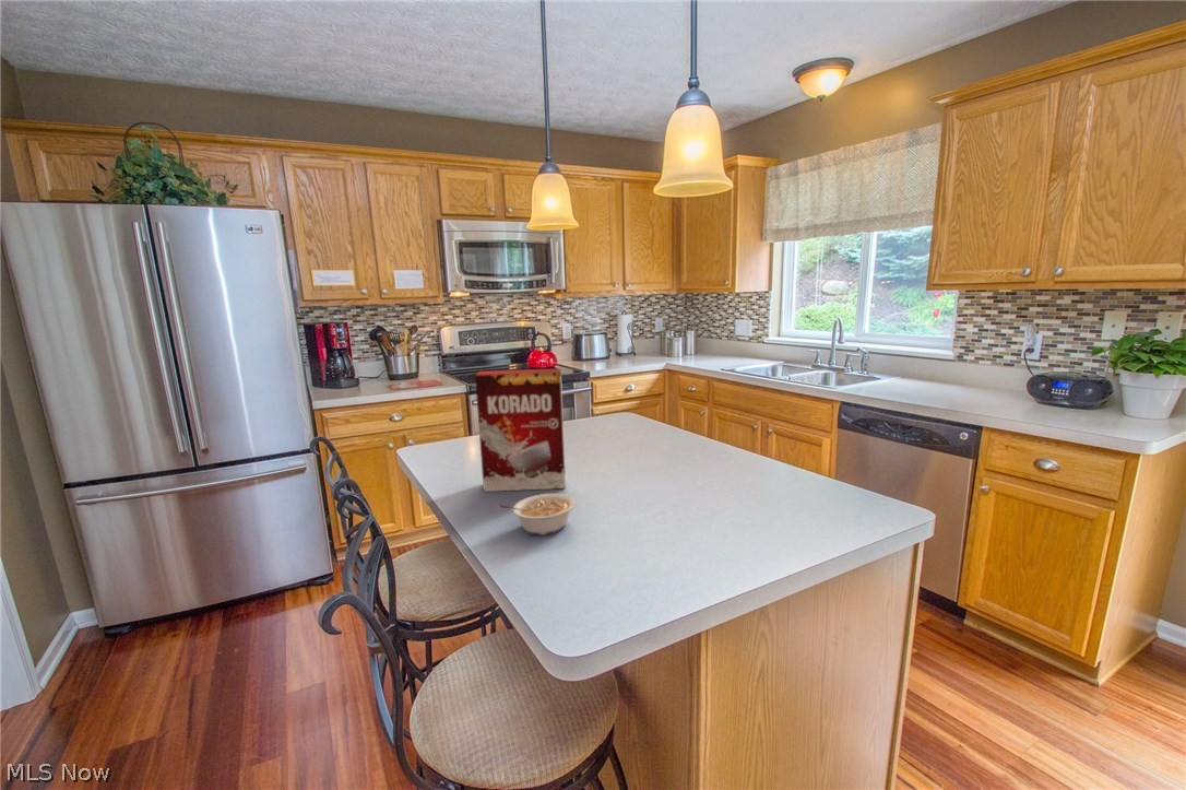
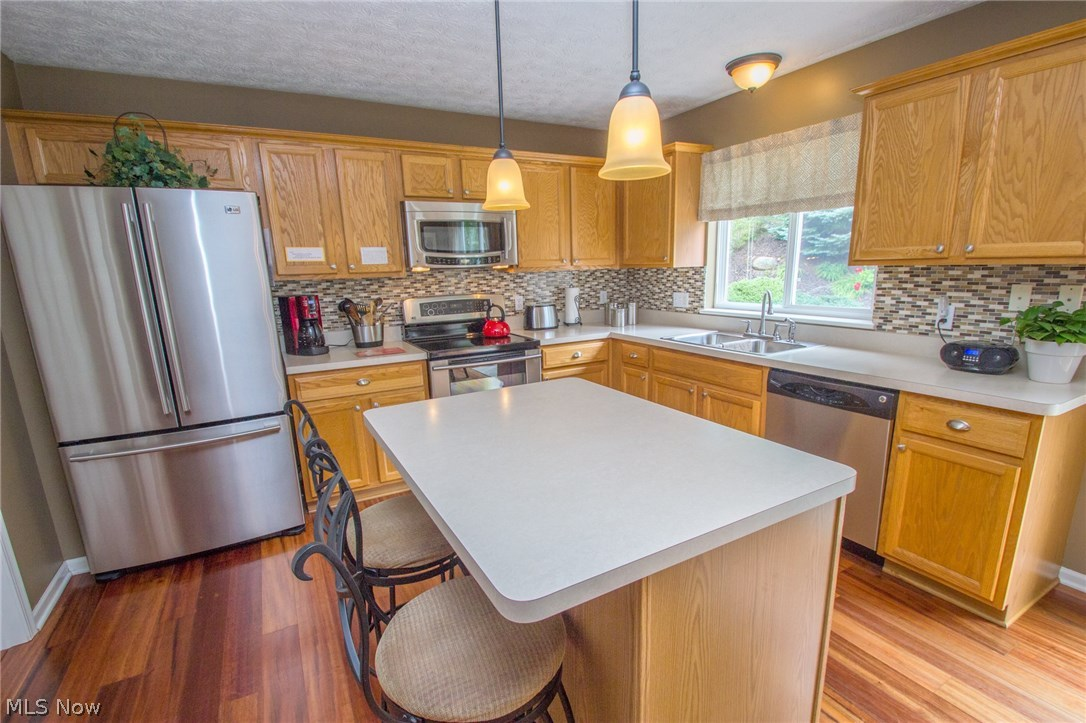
- cereal box (522, 429)
- legume (542, 514)
